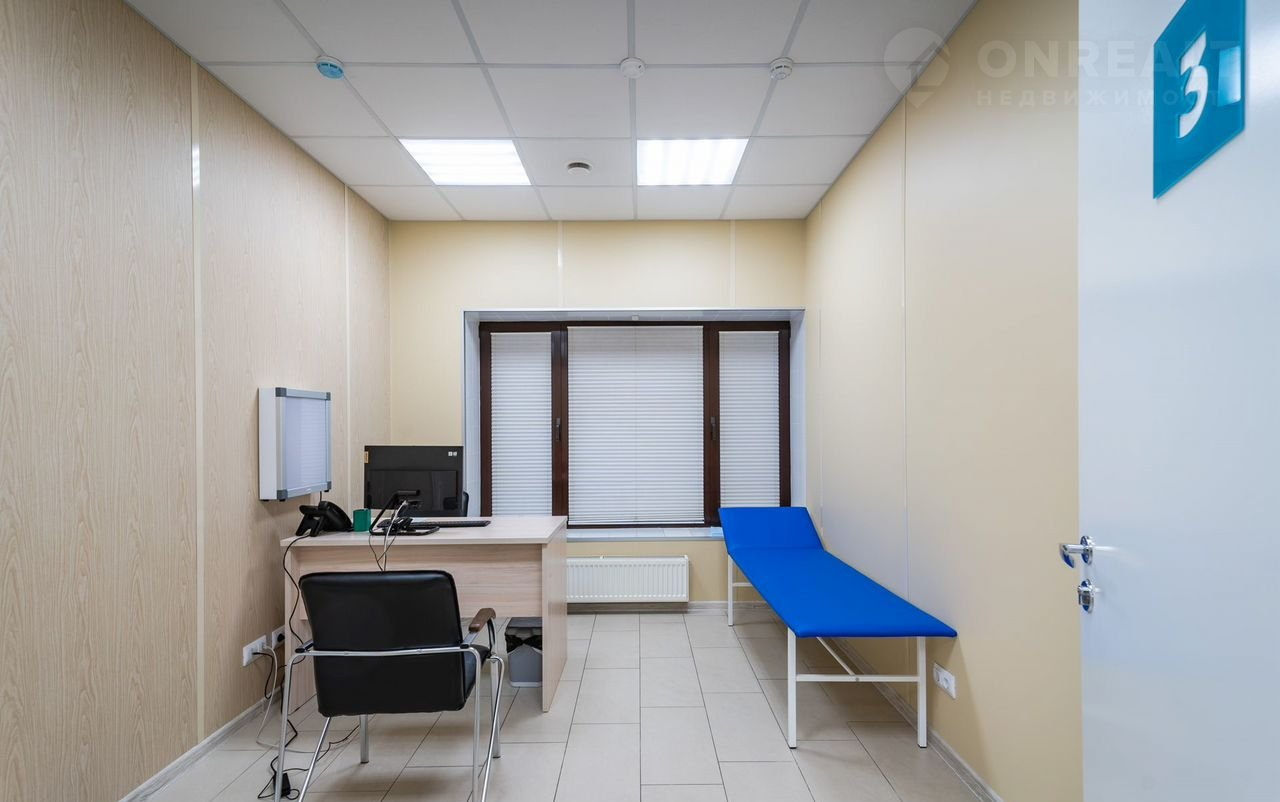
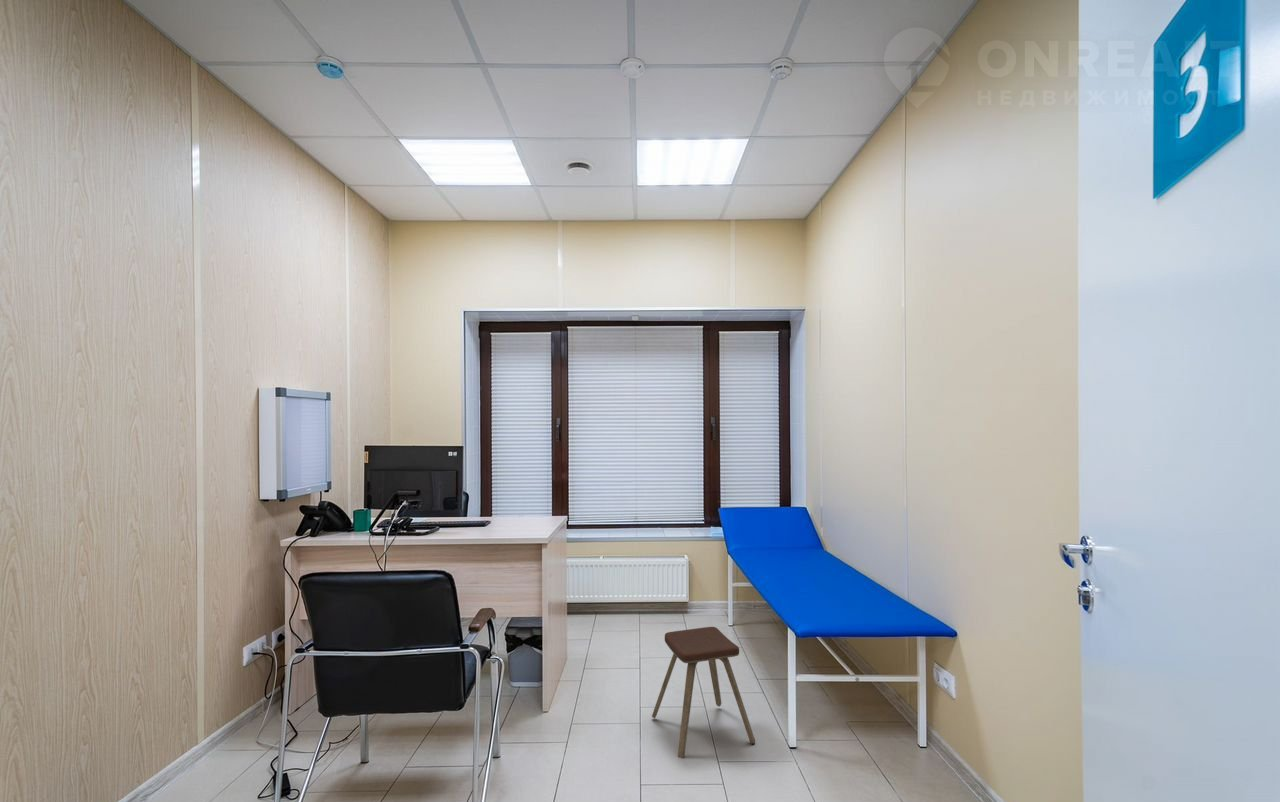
+ music stool (693, 683)
